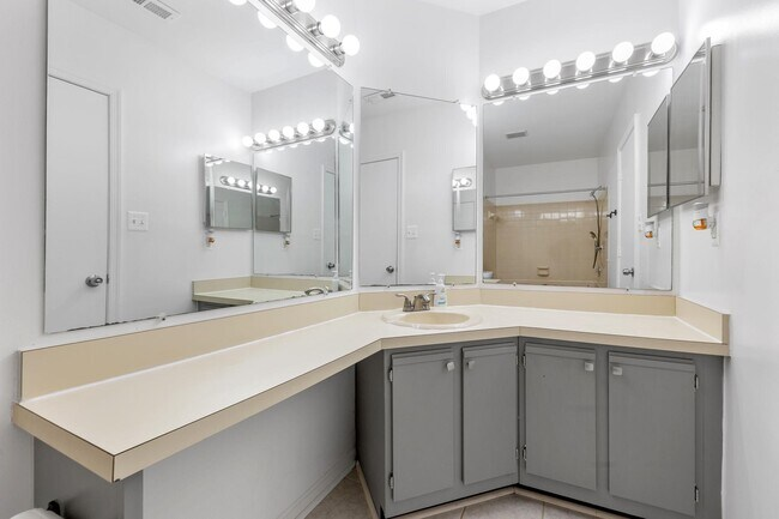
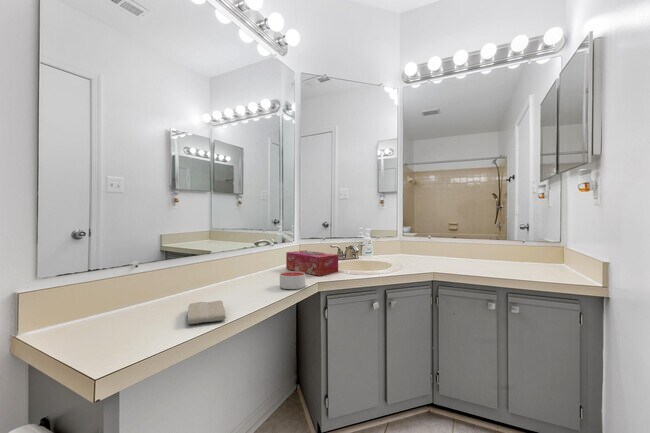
+ washcloth (206, 310)
+ candle (292, 279)
+ tissue box (311, 261)
